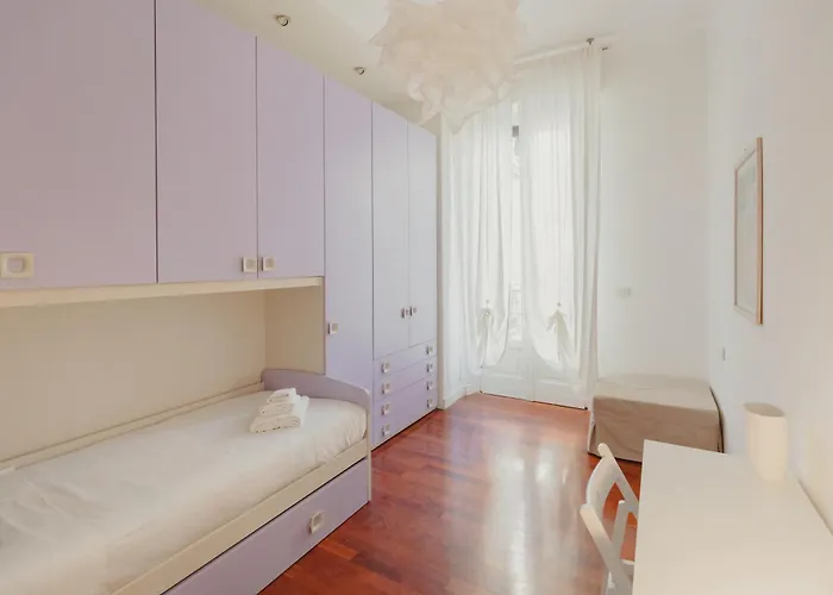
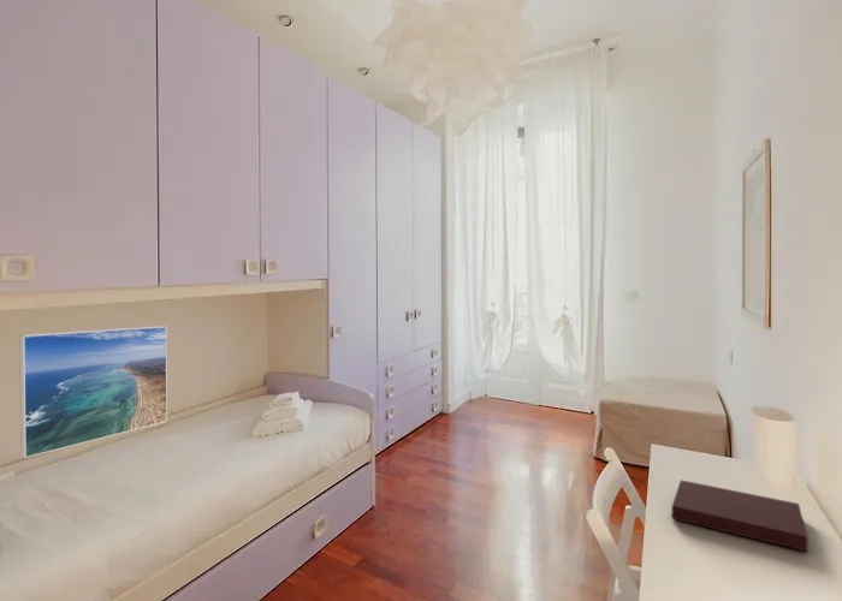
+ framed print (102, 383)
+ notebook (735, 511)
